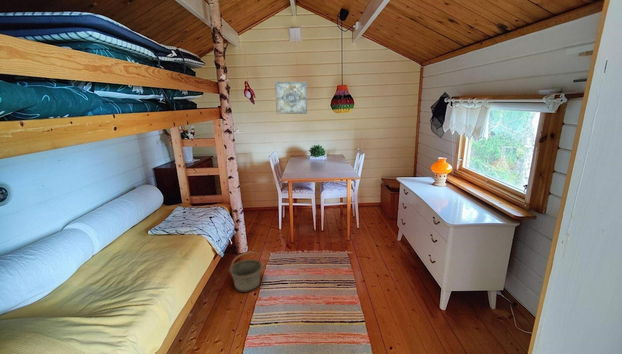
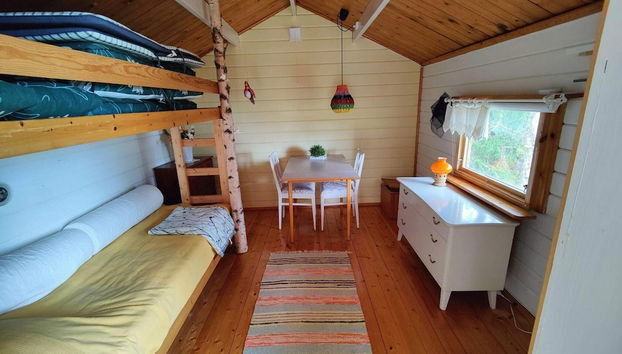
- basket (246, 268)
- wall art (291, 98)
